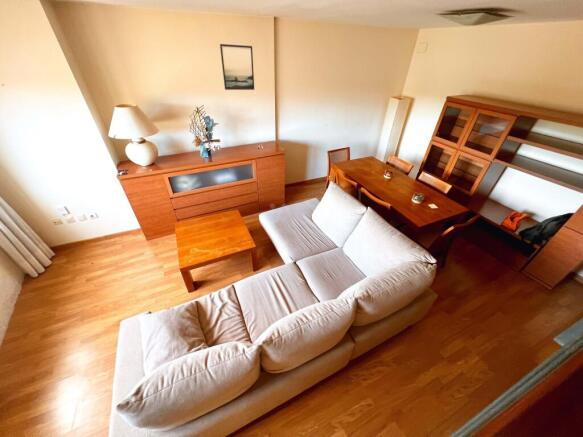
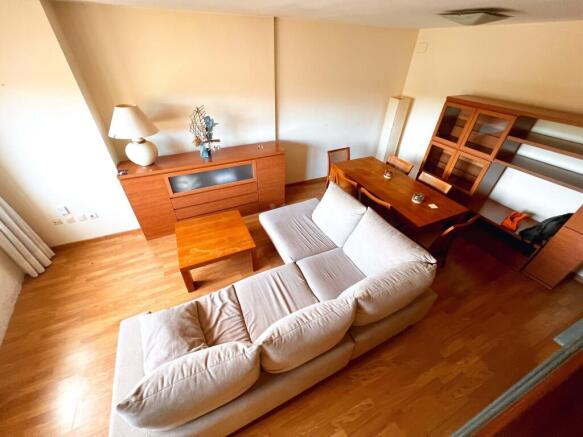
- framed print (238, 68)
